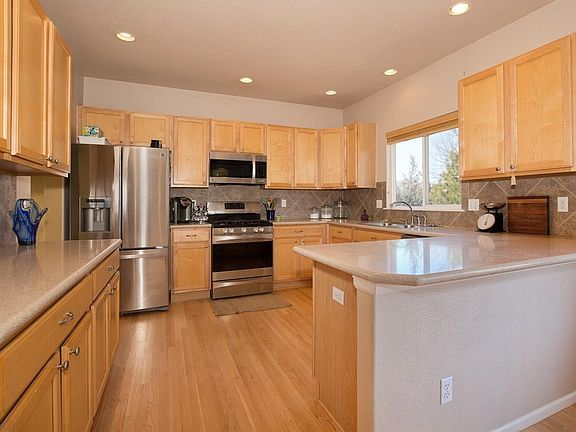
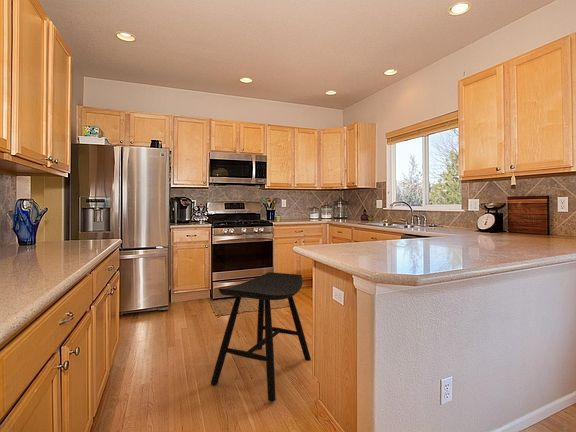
+ stool (264, 326)
